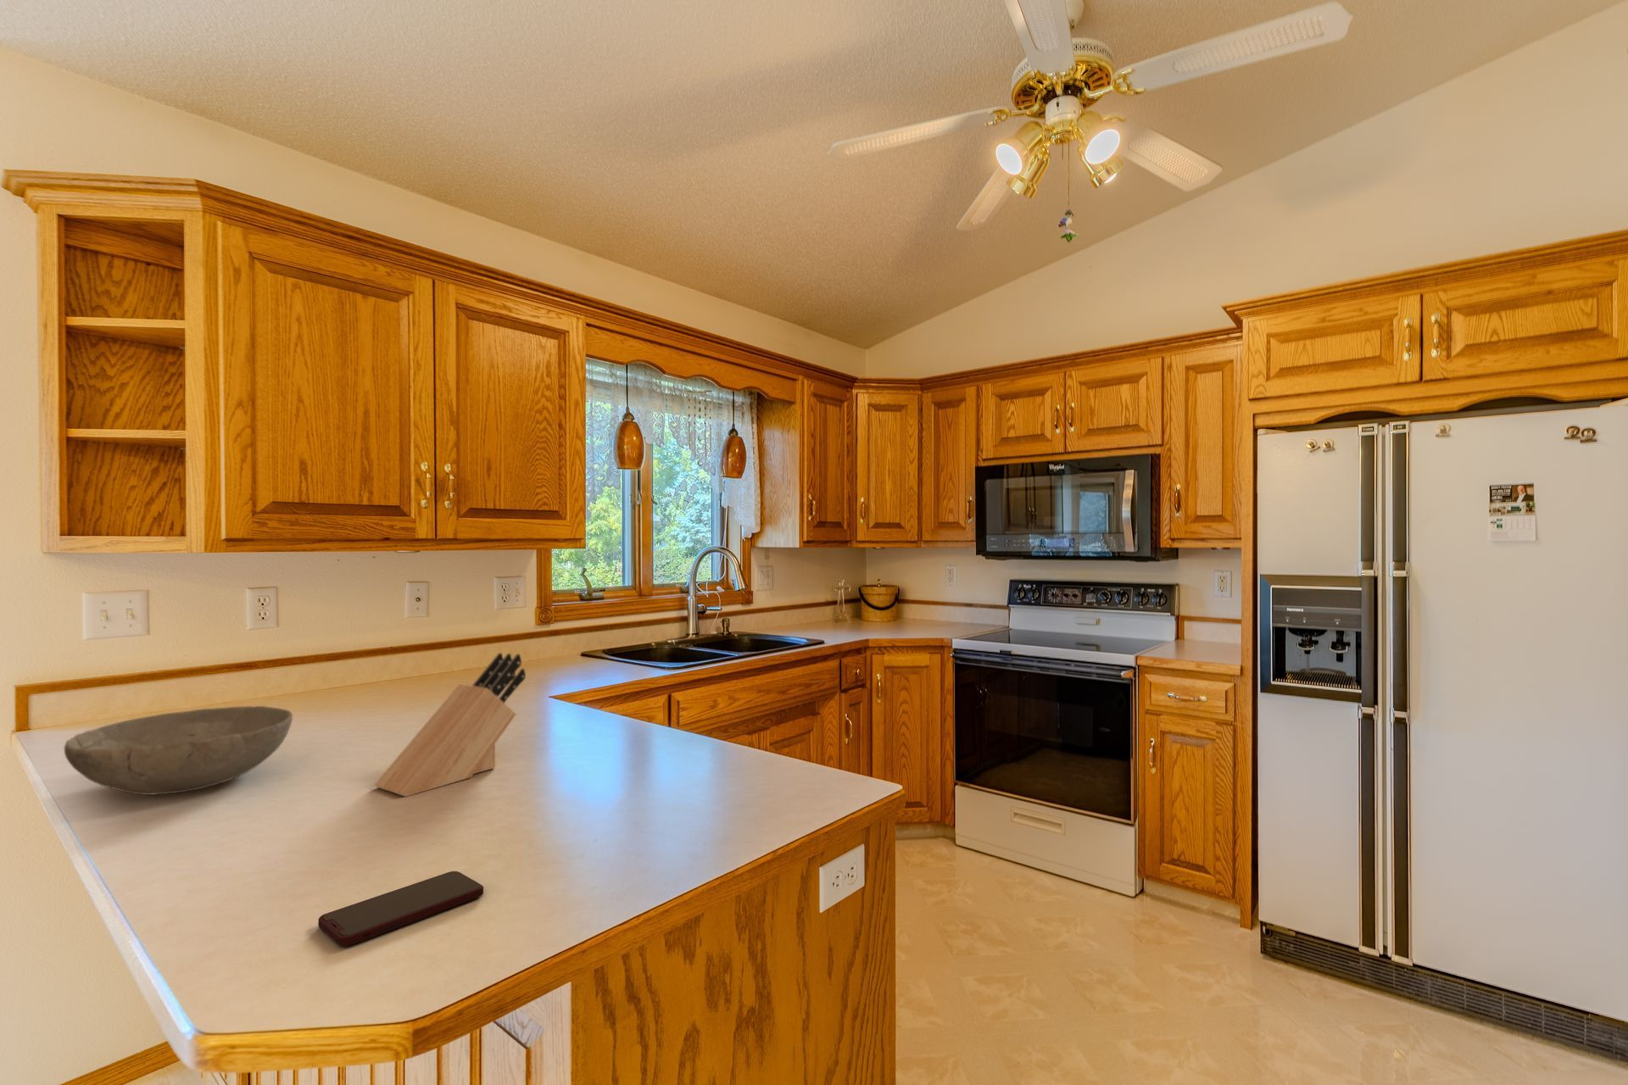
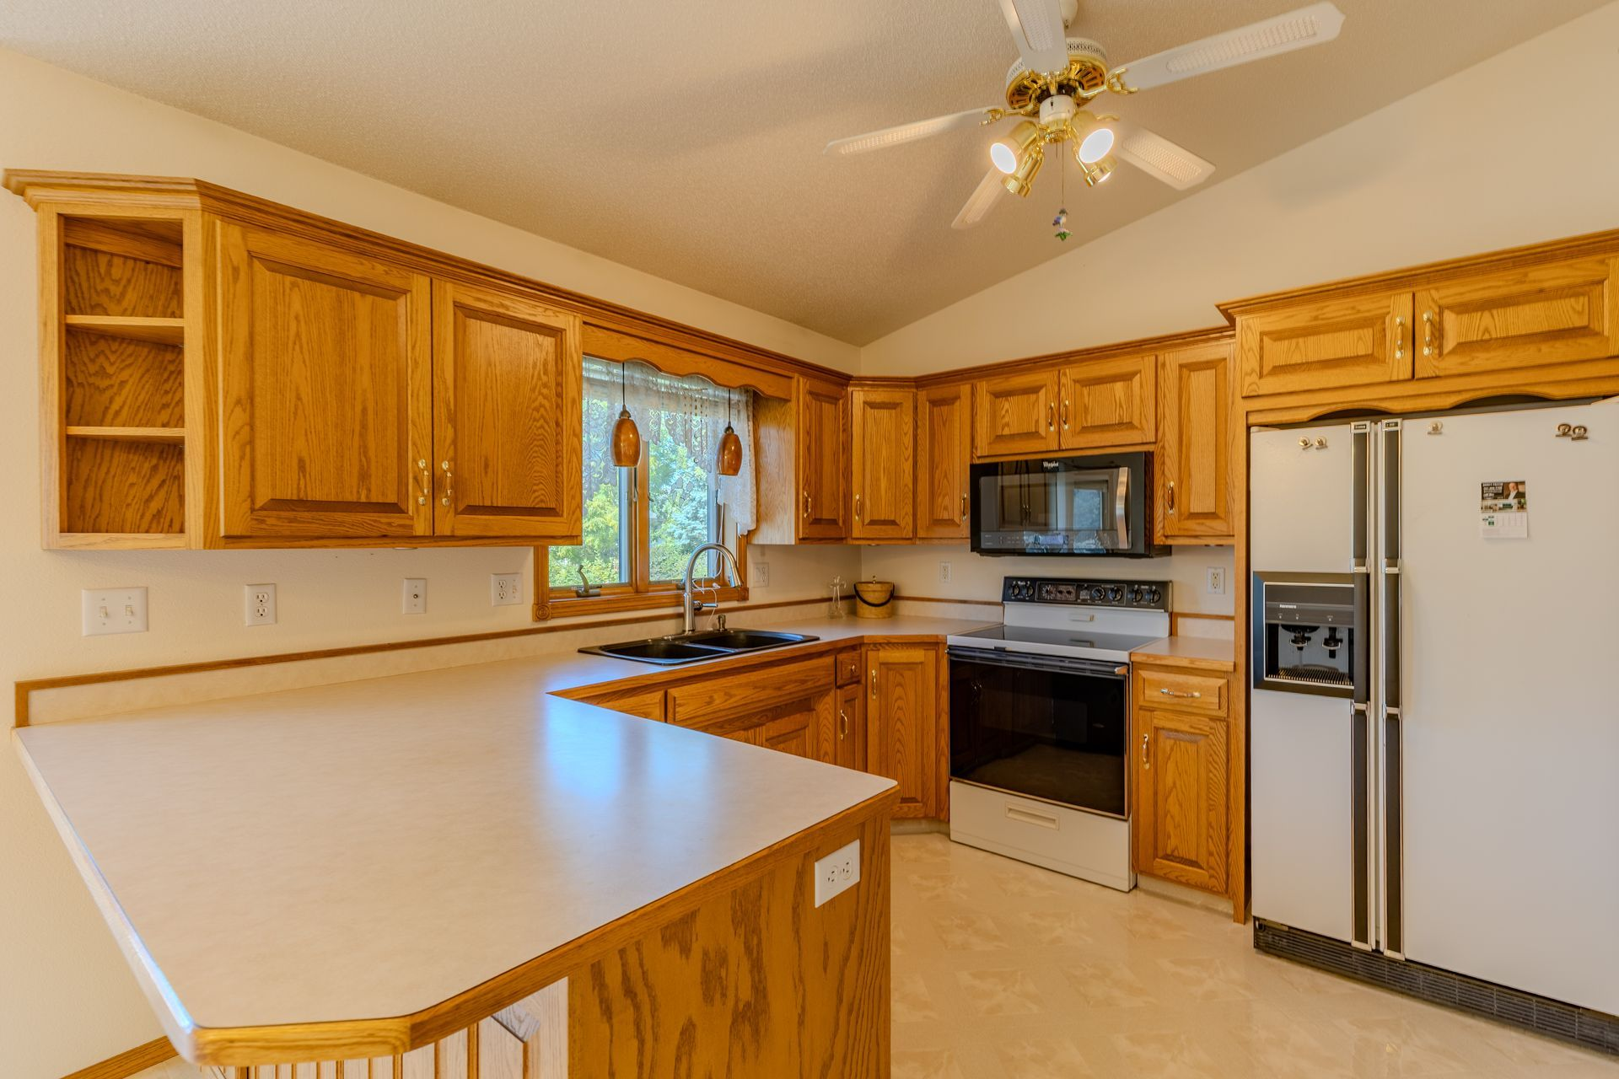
- bowl (188, 753)
- knife block (458, 717)
- smartphone (405, 905)
